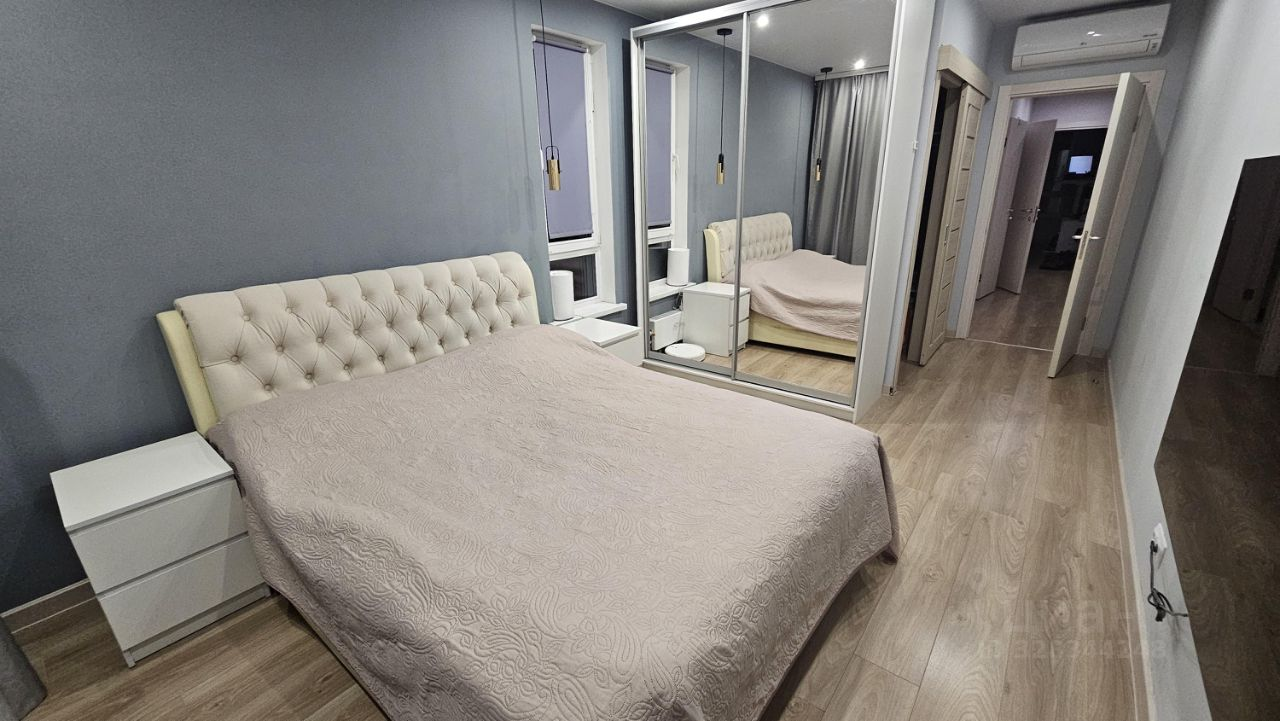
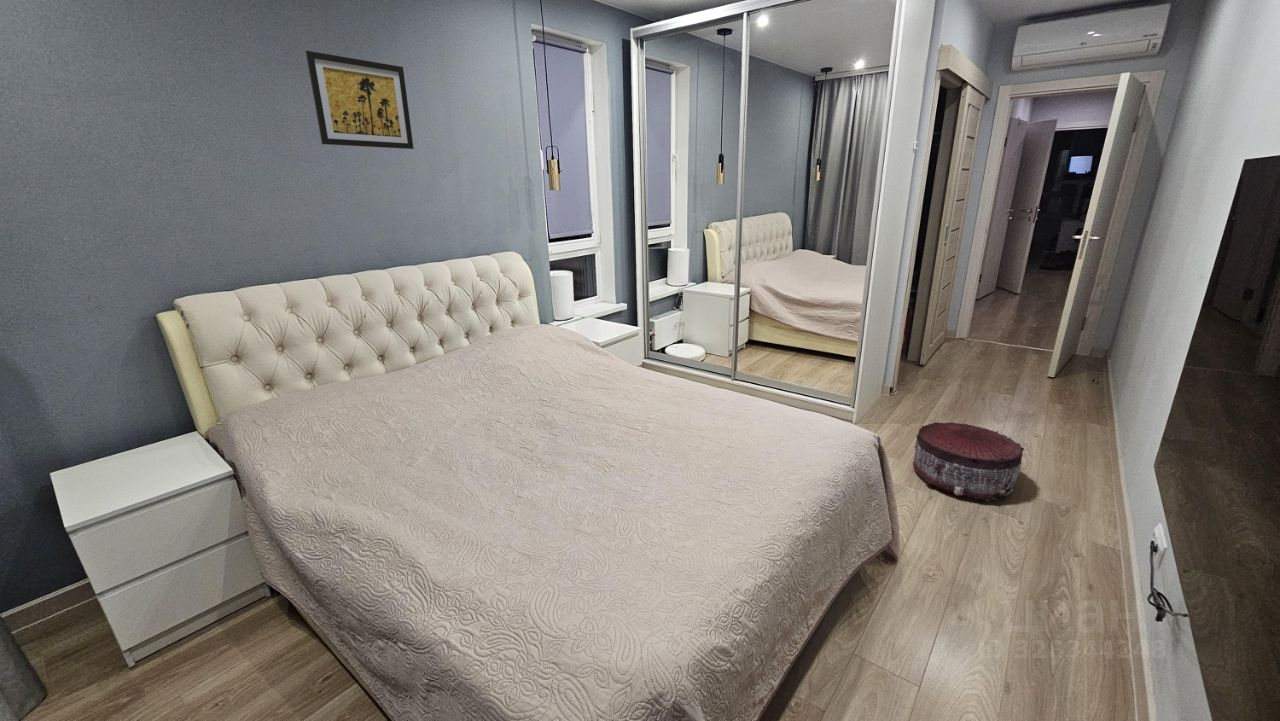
+ pouf (966, 456)
+ wall art (364, 104)
